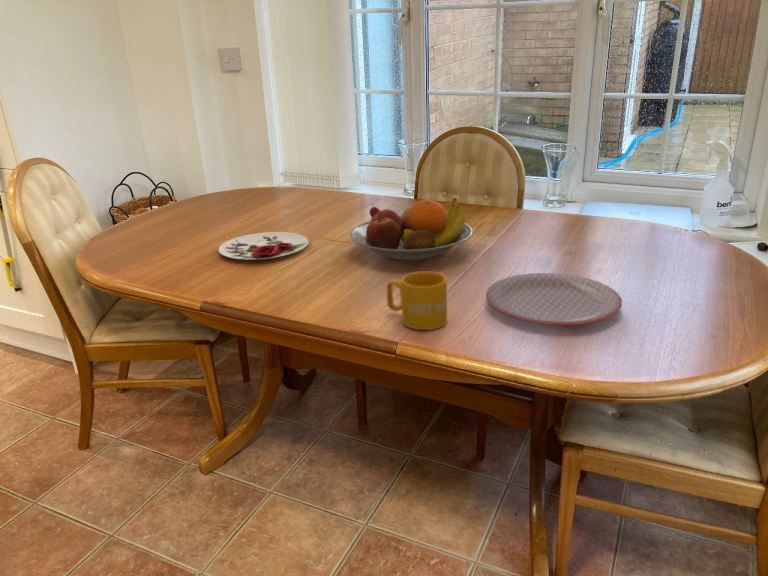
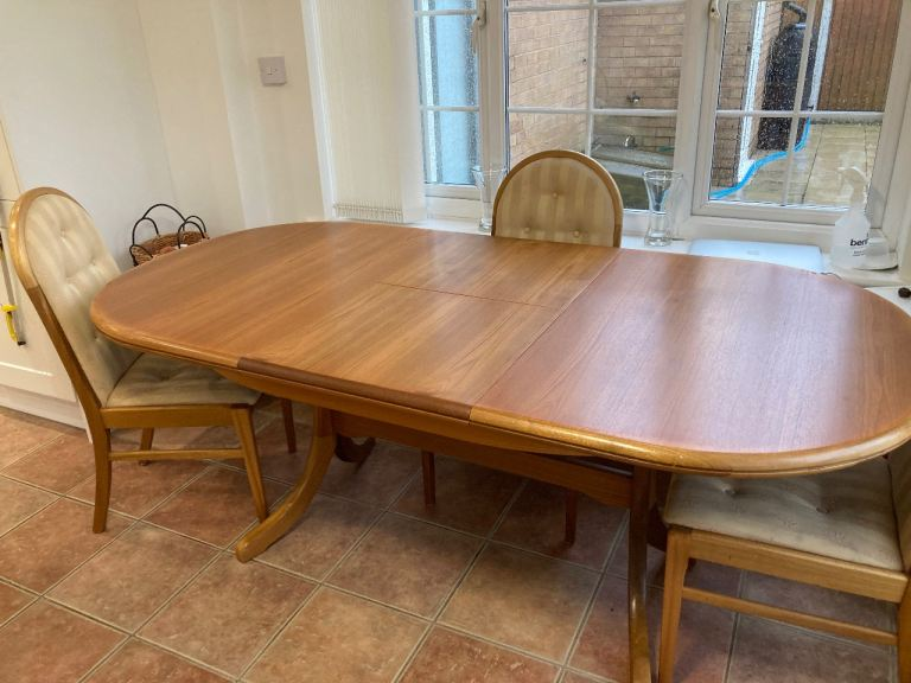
- plate (551, 300)
- mug (416, 298)
- plate (263, 244)
- fruit bowl (410, 226)
